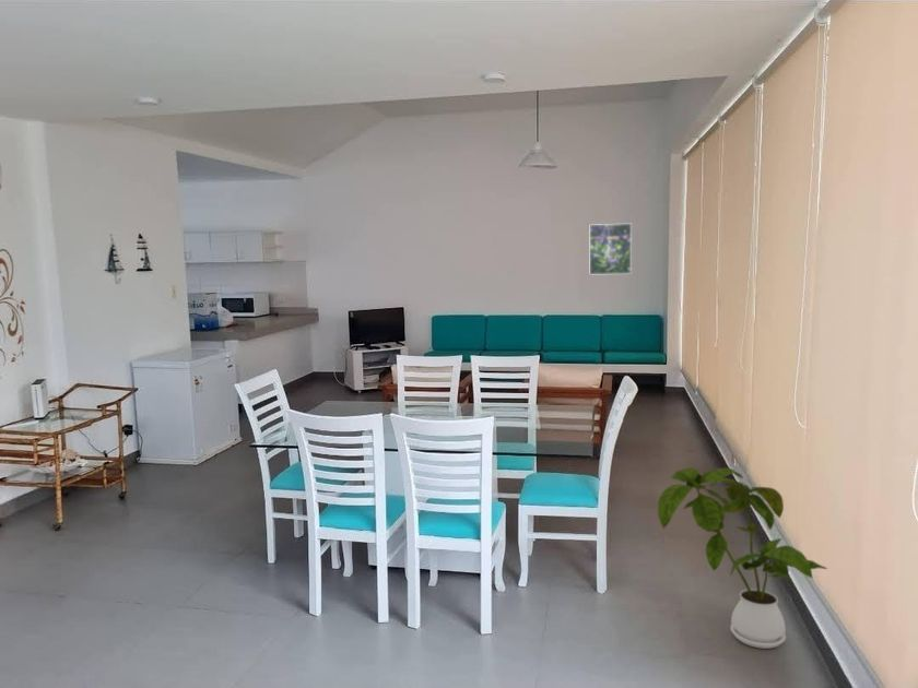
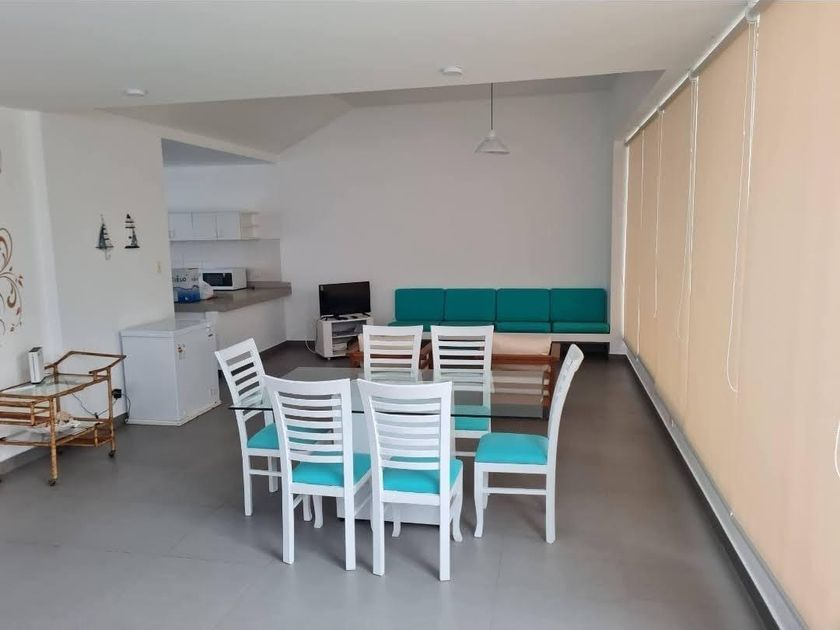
- house plant (731, 556)
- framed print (610, 249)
